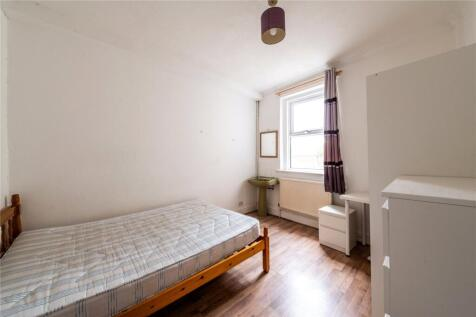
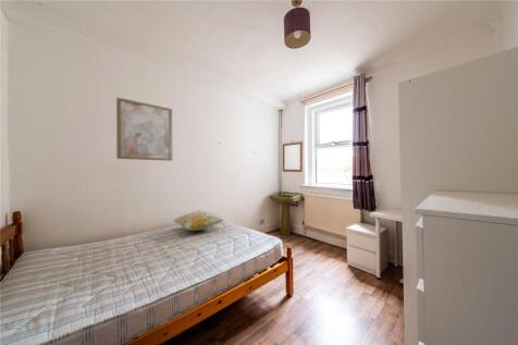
+ decorative pillow (198, 220)
+ wall art (146, 131)
